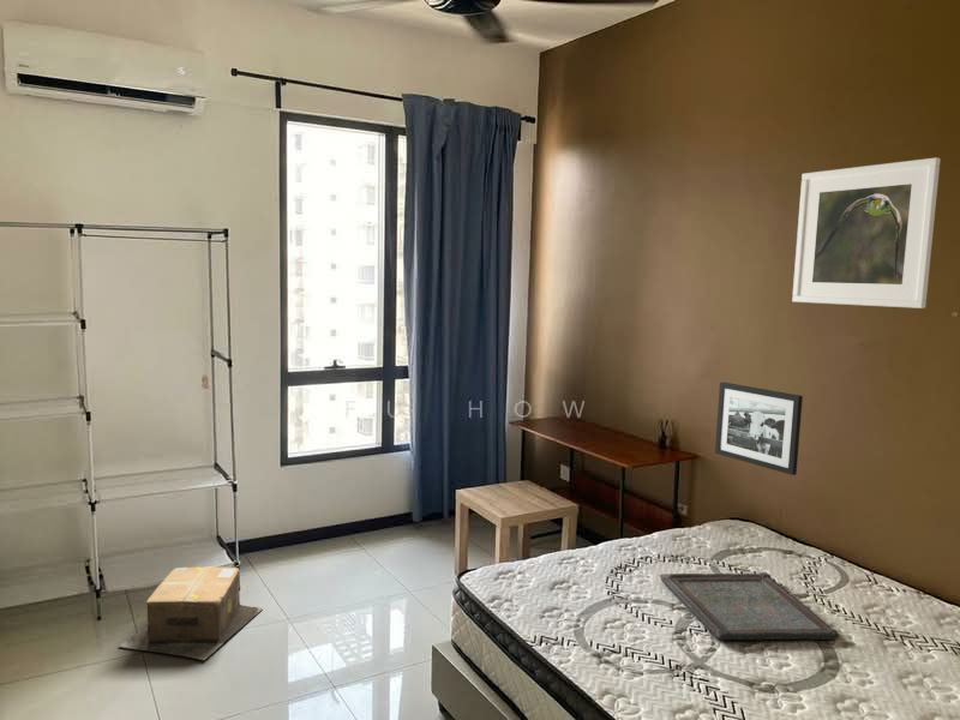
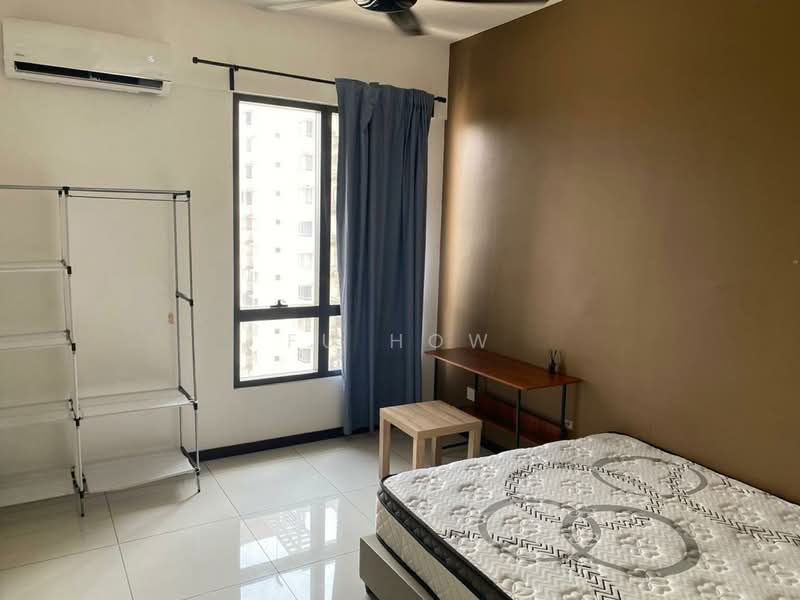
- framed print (859, 235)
- picture frame (756, 426)
- cardboard box (194, 605)
- serving tray (742, 602)
